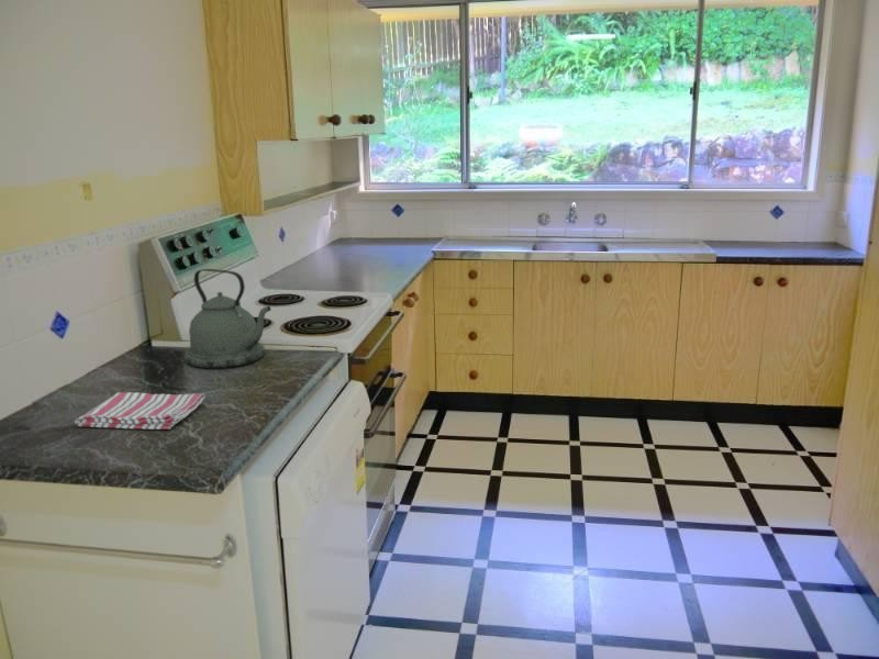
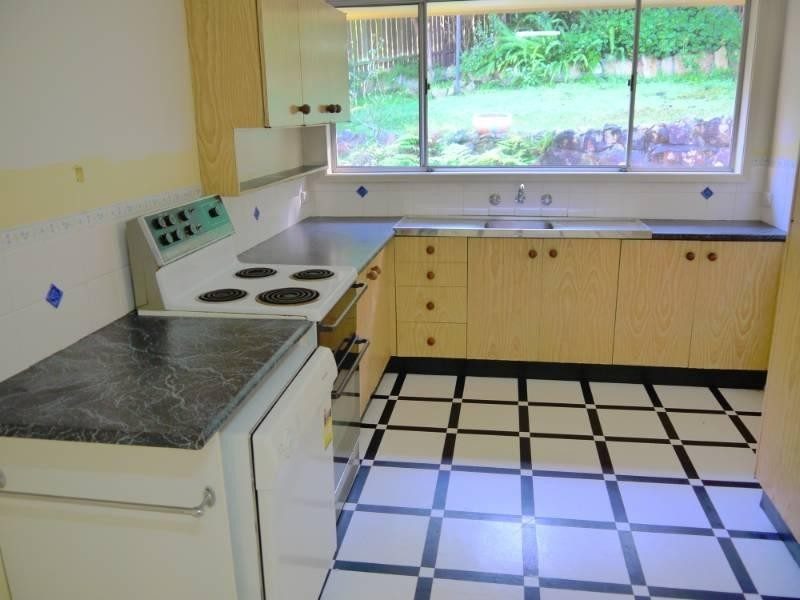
- dish towel (142, 407)
- kettle (226, 314)
